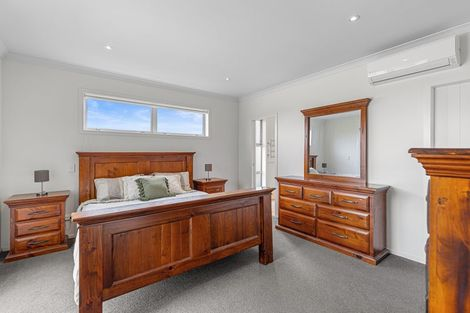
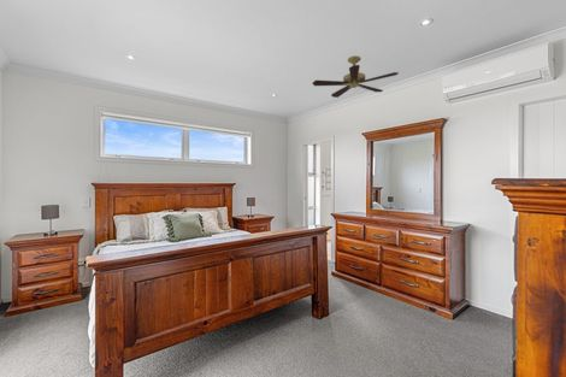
+ ceiling fan (353, 71)
